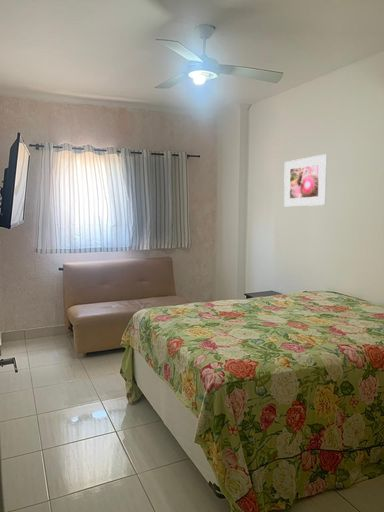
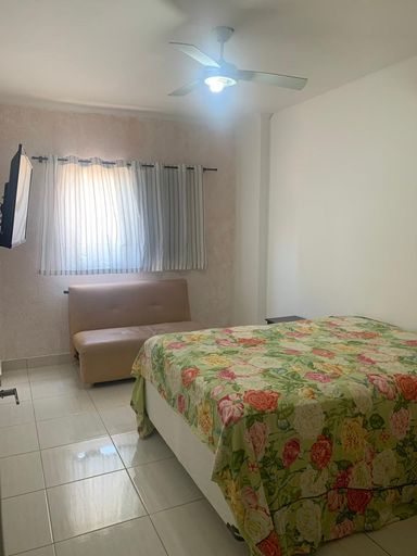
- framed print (304, 182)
